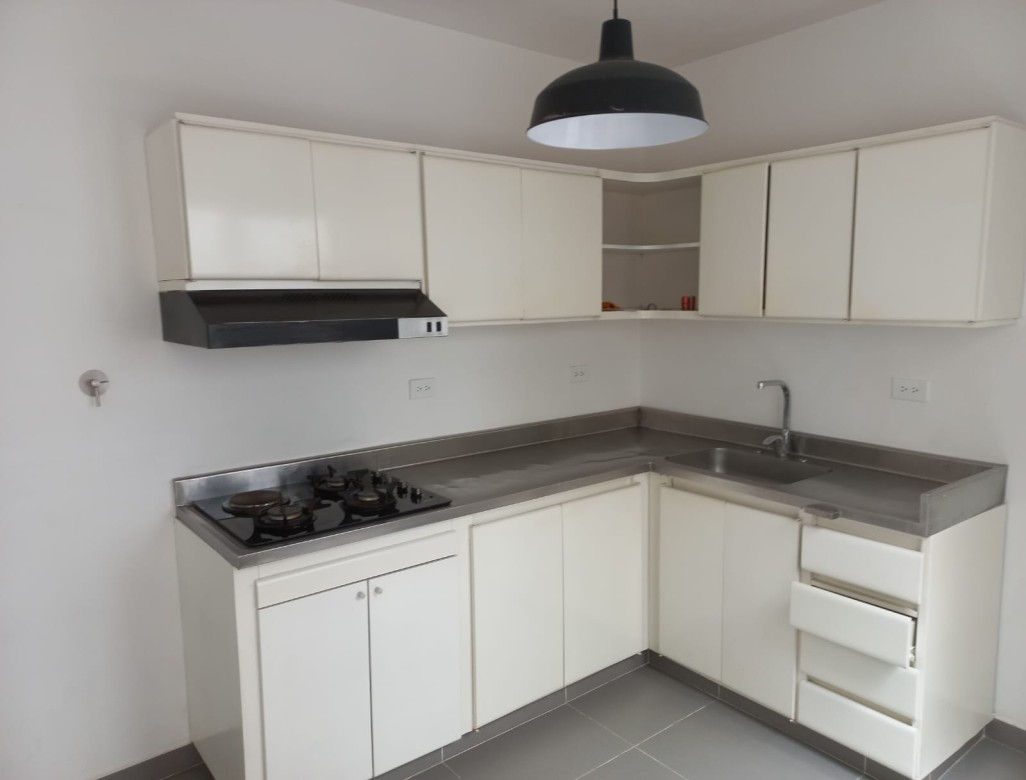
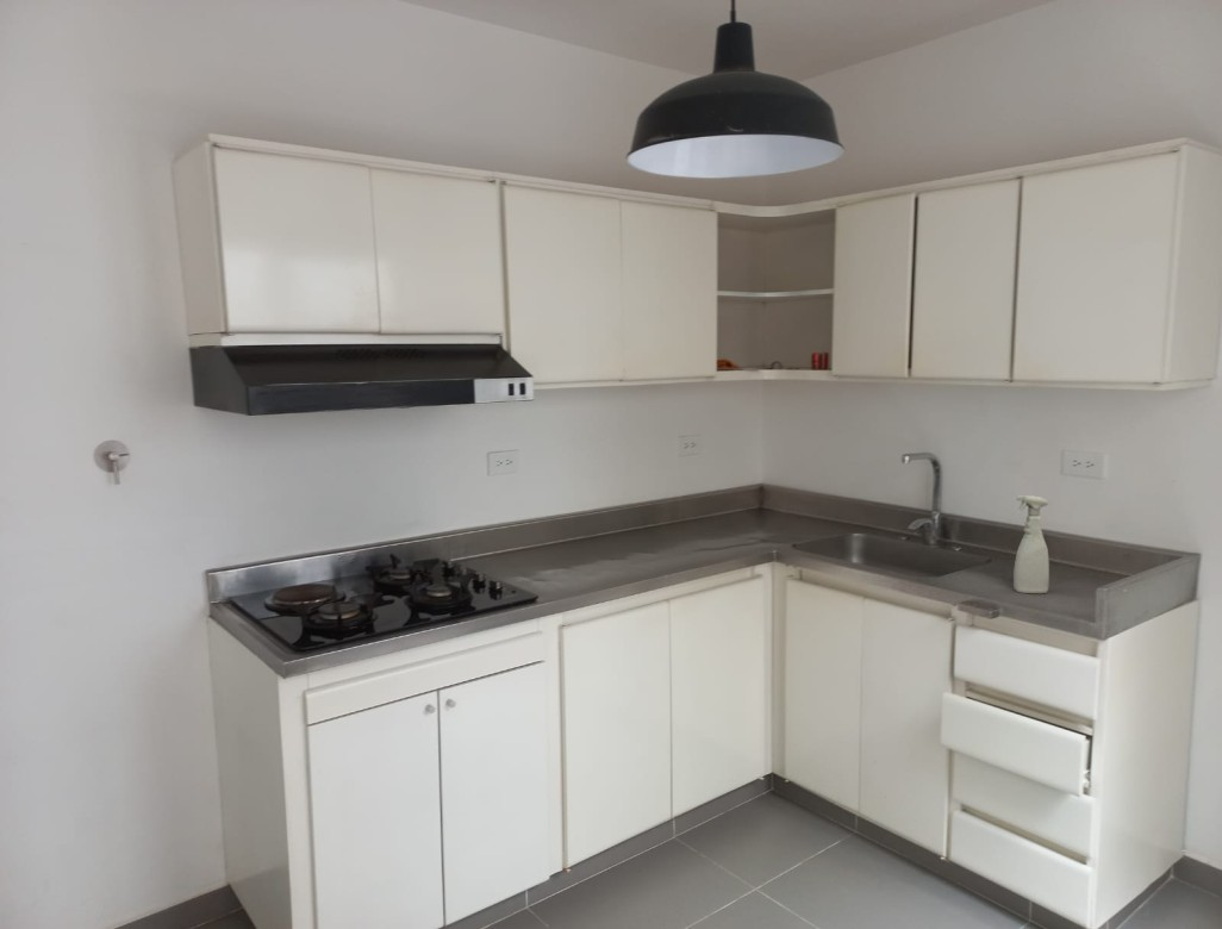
+ spray bottle (1033, 543)
